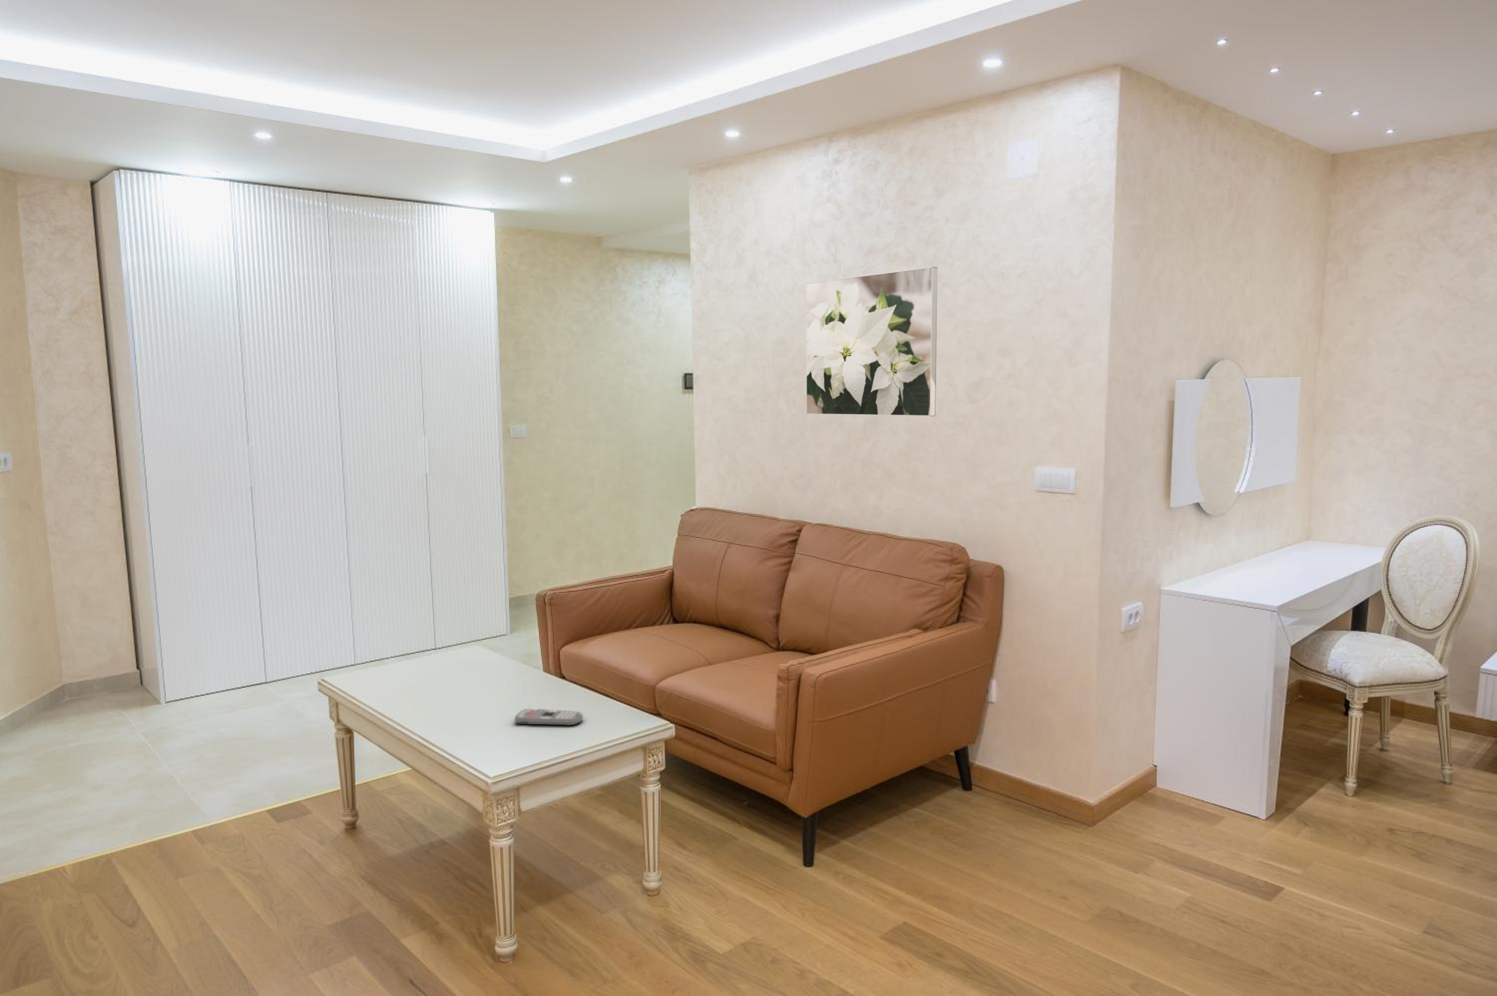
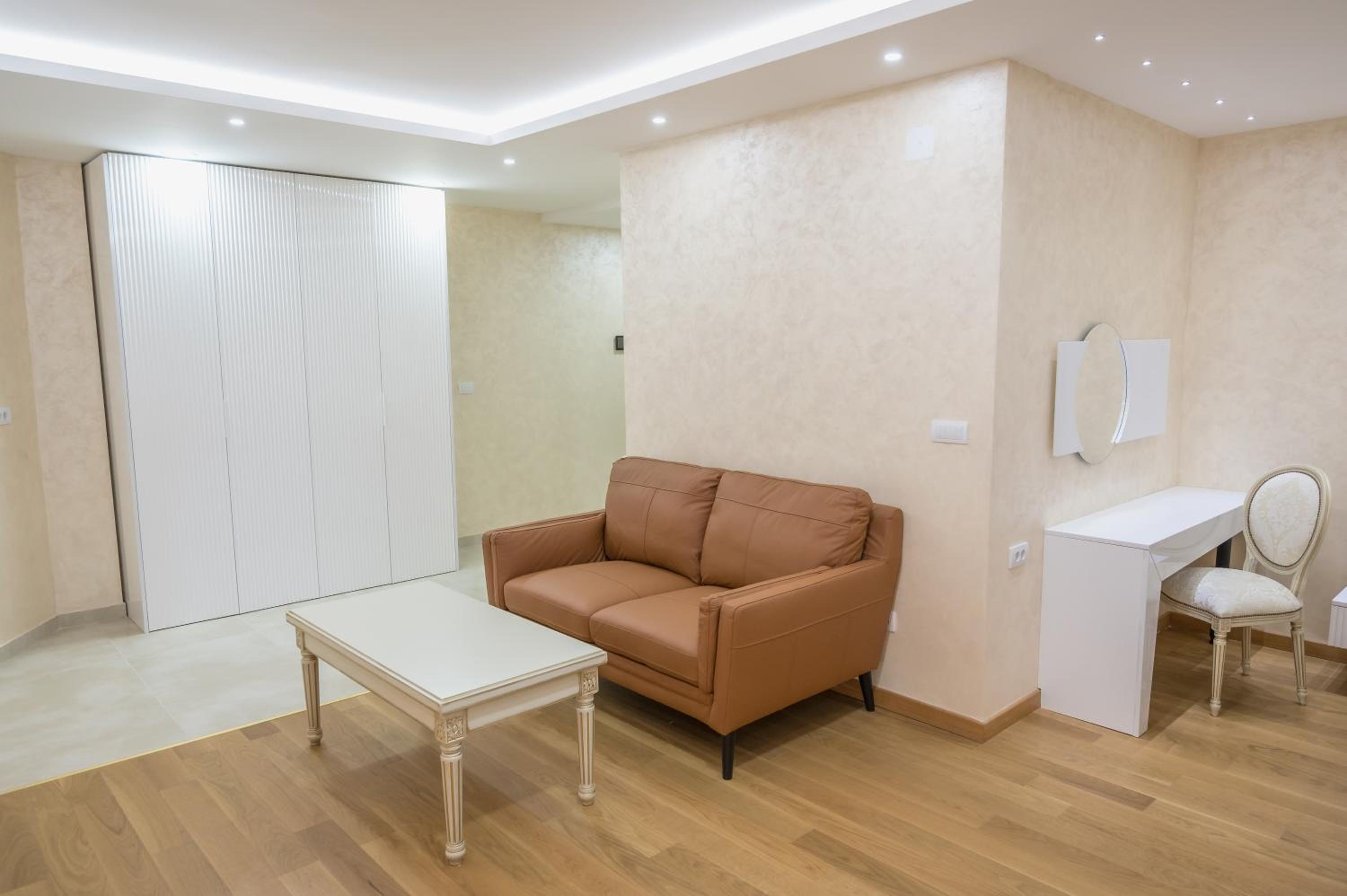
- remote control (549, 718)
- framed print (867, 346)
